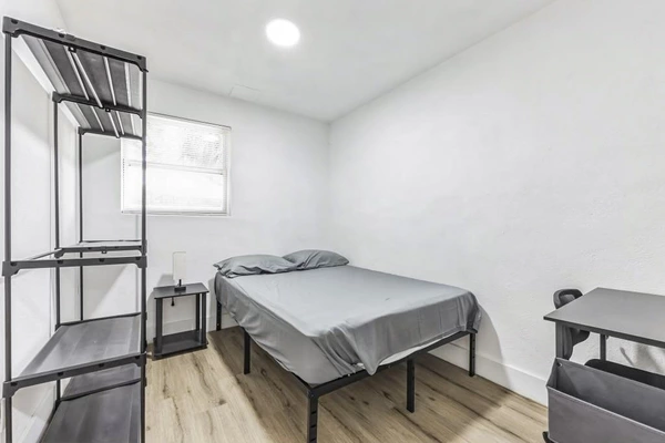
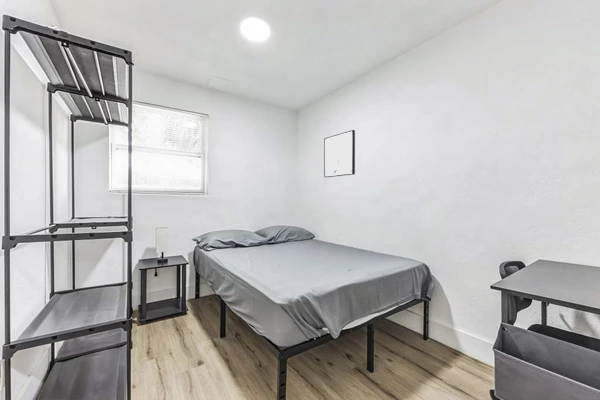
+ wall art (338, 155)
